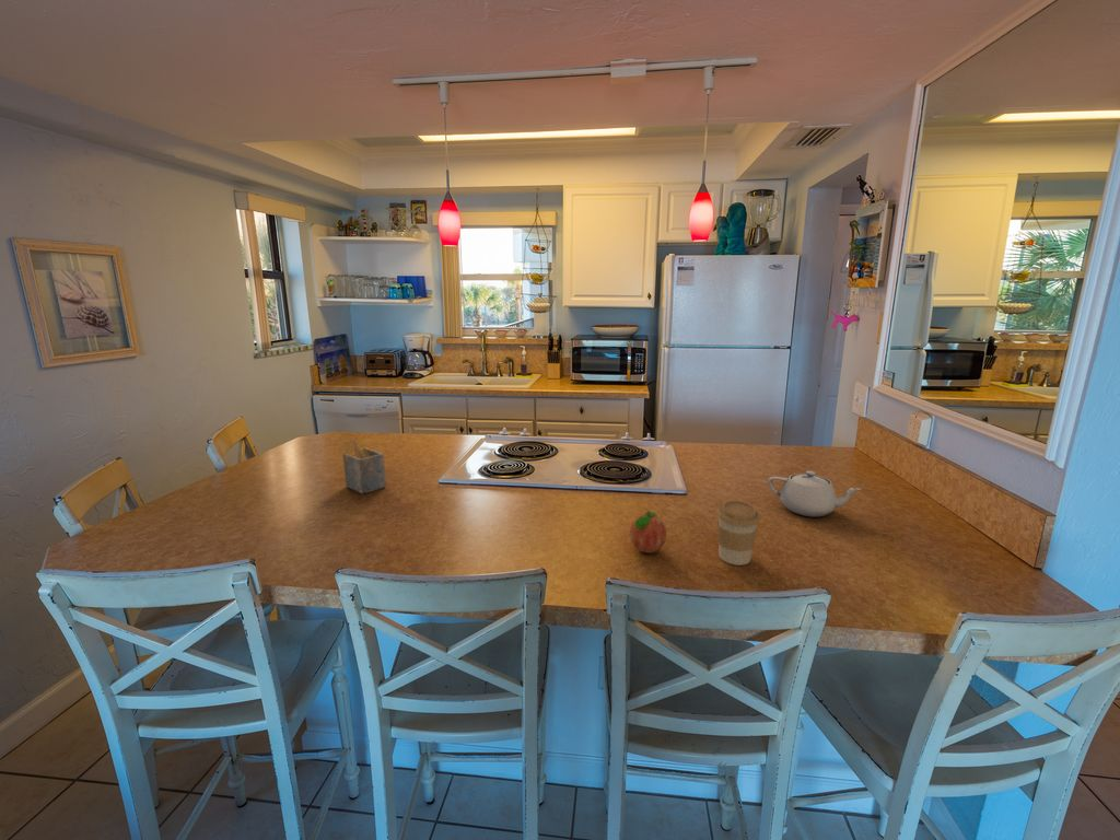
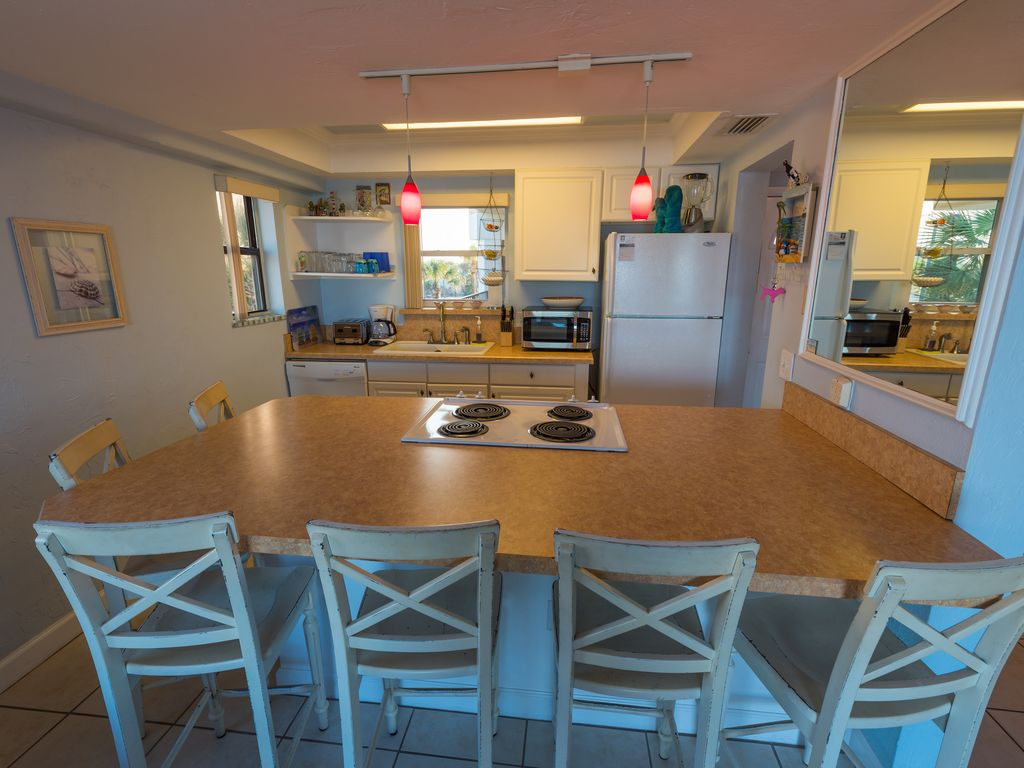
- napkin holder (363, 464)
- coffee cup (736, 532)
- teapot (810, 491)
- fruit (648, 530)
